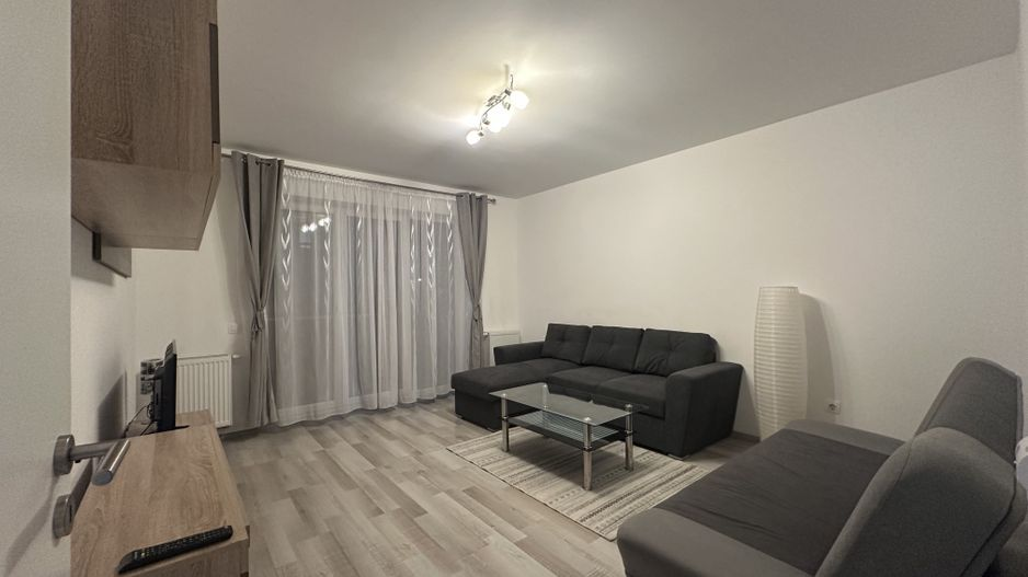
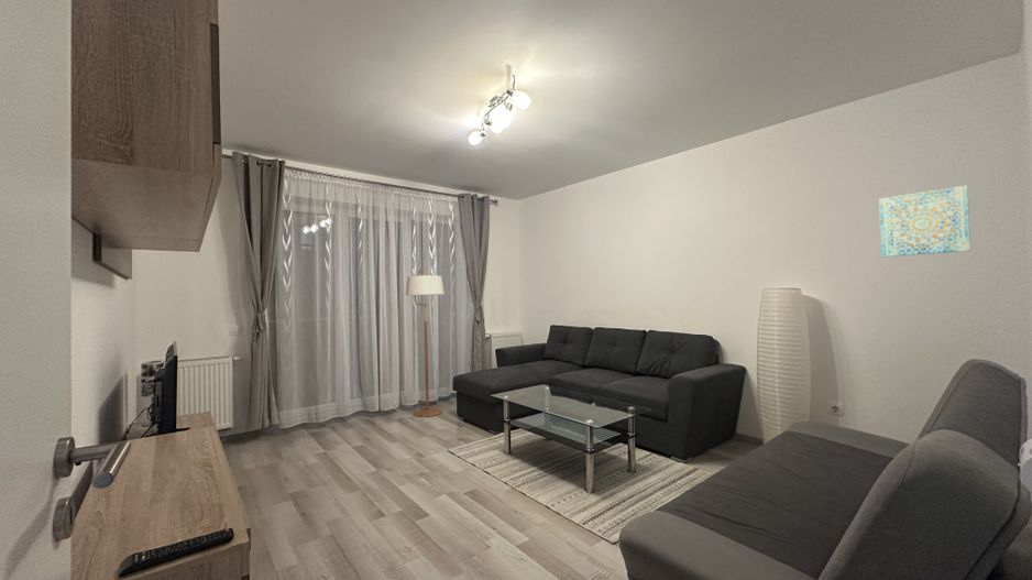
+ floor lamp (425, 340)
+ wall art (922, 222)
